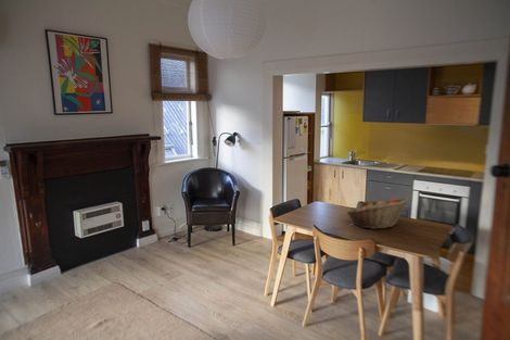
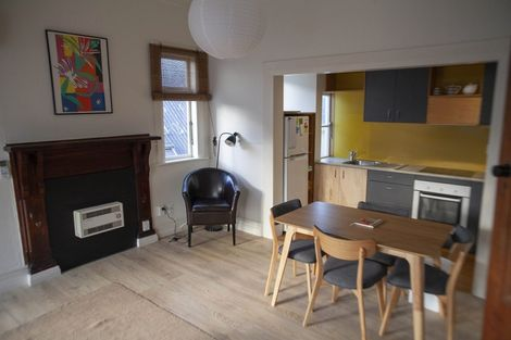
- fruit basket (377, 210)
